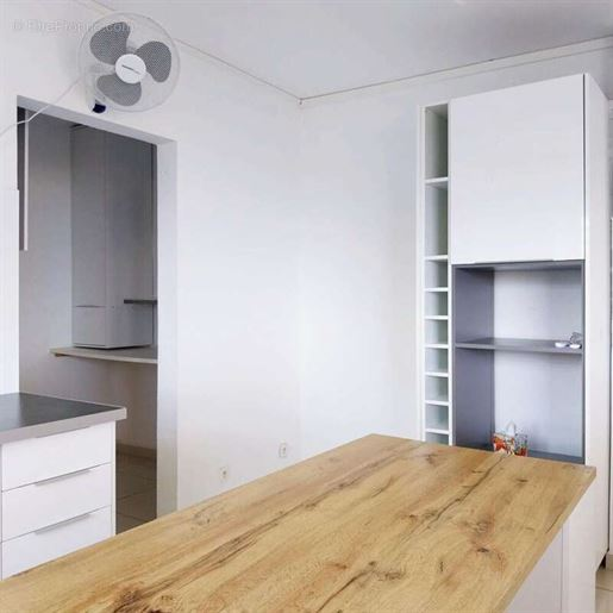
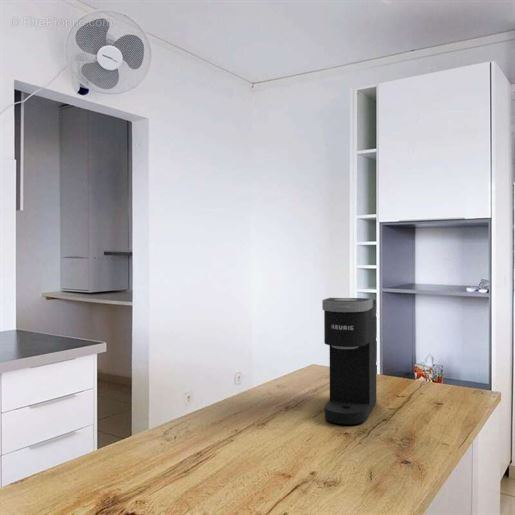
+ coffee maker (351, 353)
